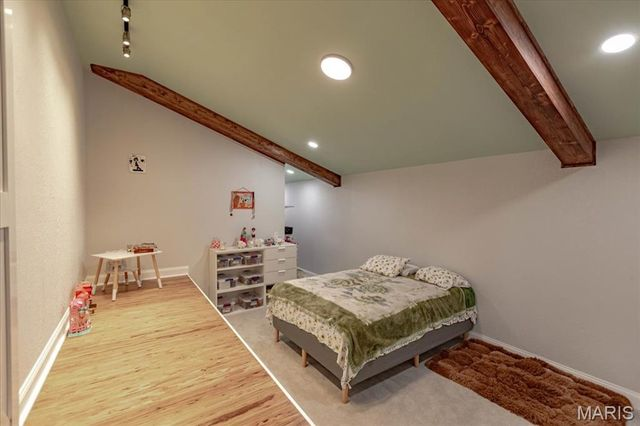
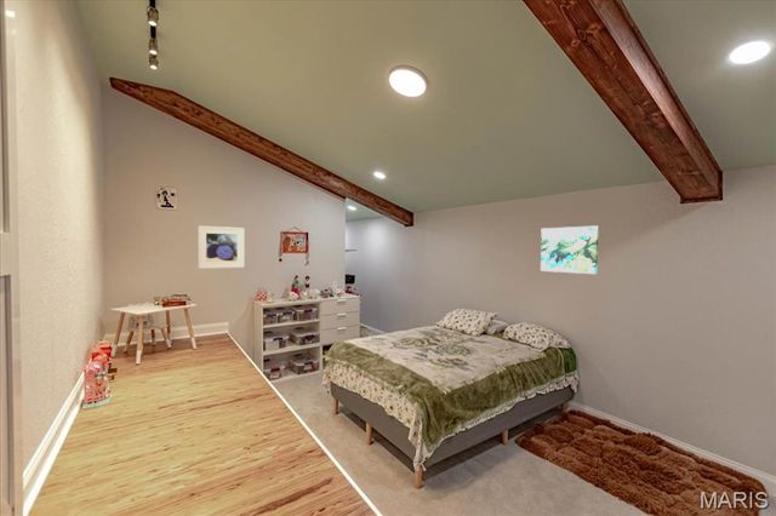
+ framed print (222, 247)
+ wall art (567, 250)
